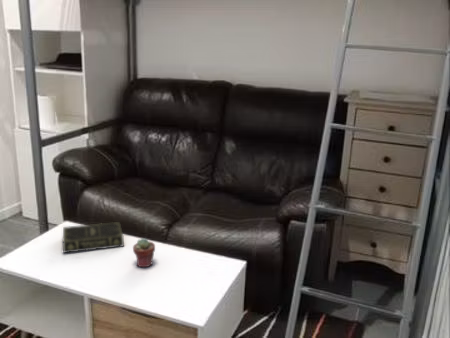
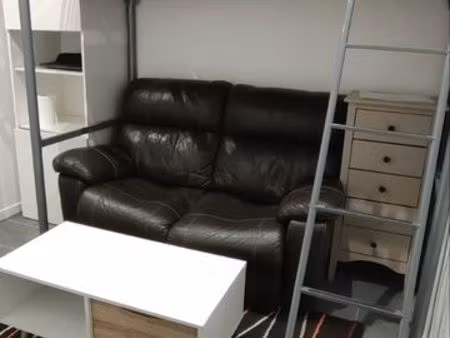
- book (93, 236)
- potted succulent (144, 251)
